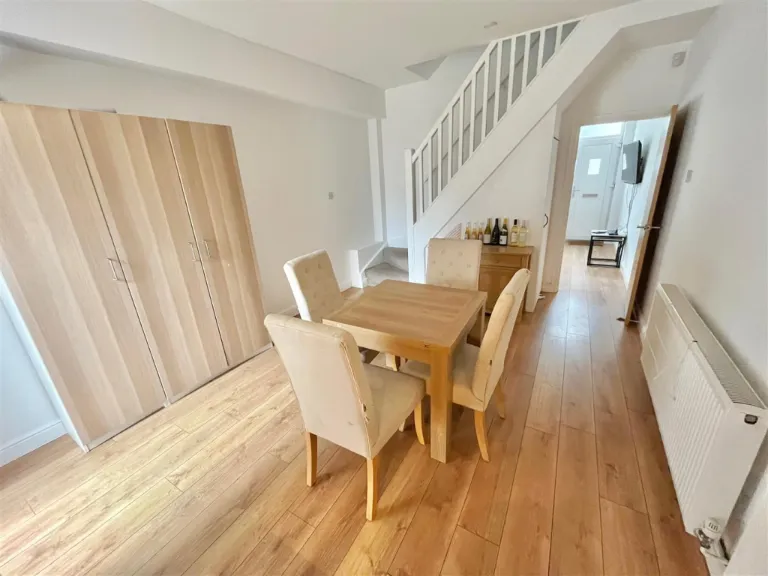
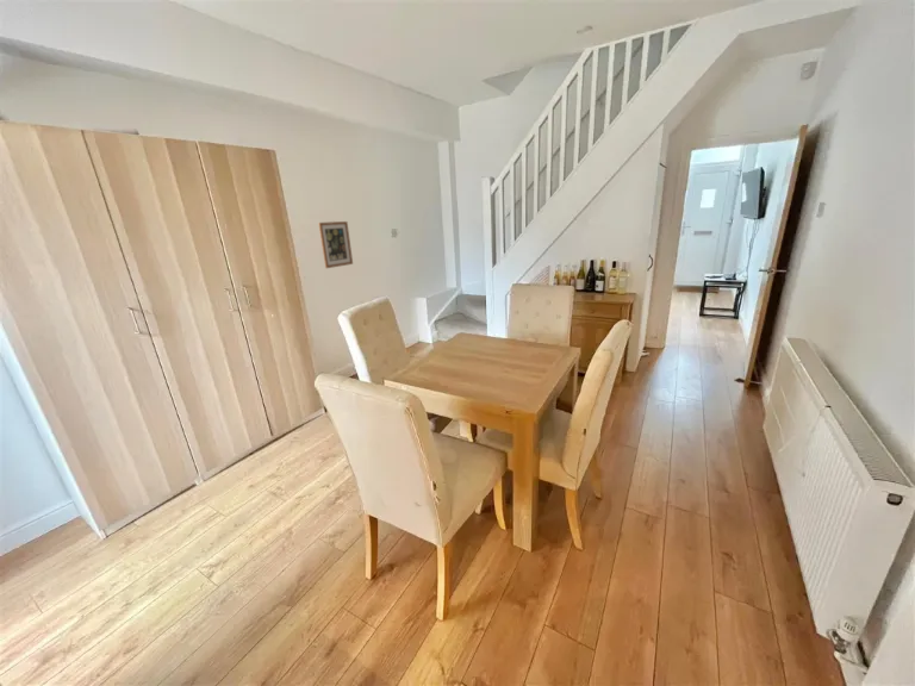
+ wall art (336, 244)
